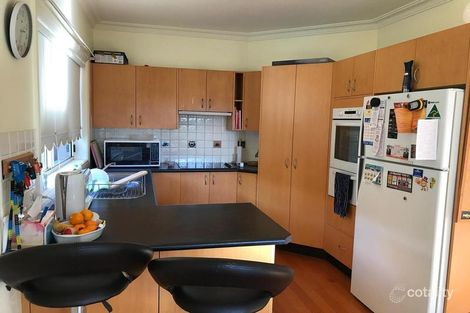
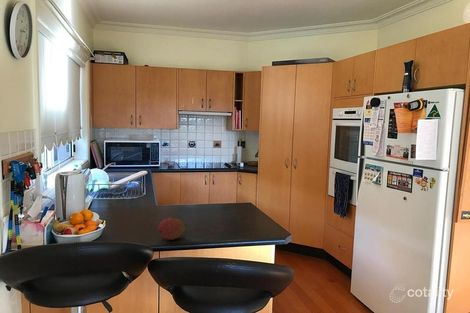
+ fruit (171, 228)
